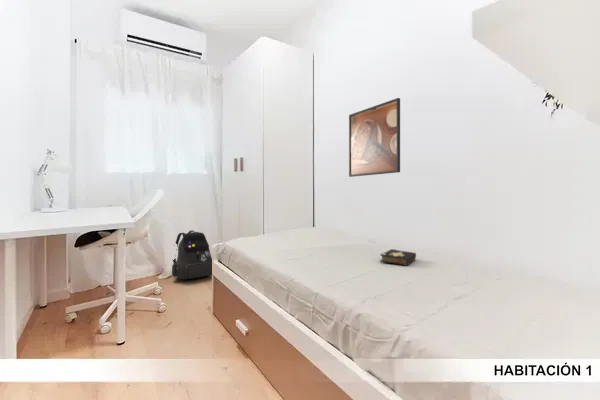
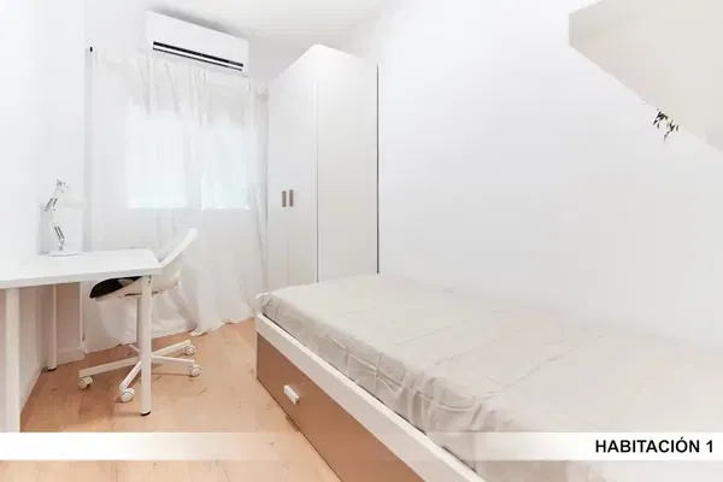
- backpack (191, 252)
- hardback book (398, 256)
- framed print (372, 141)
